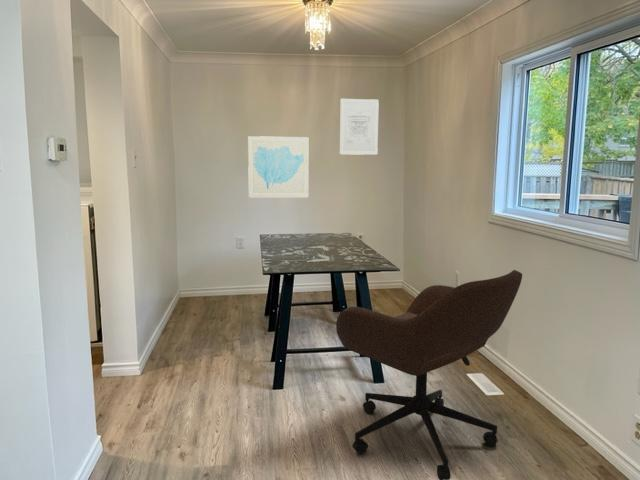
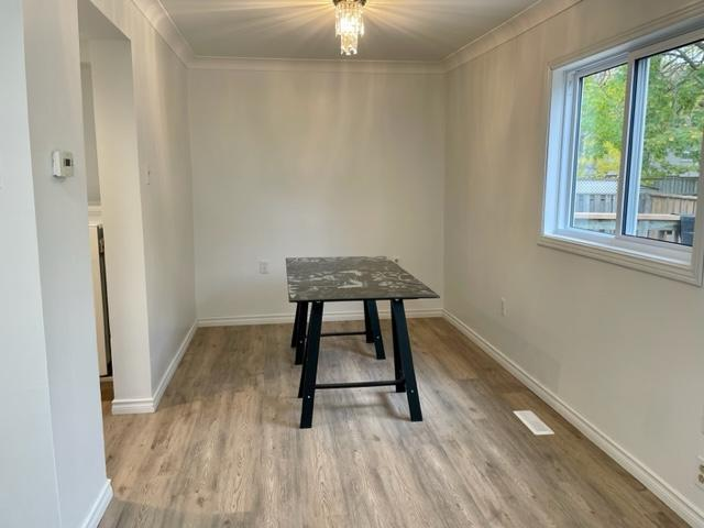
- office chair (422, 352)
- wall art (278, 167)
- wall art (359, 127)
